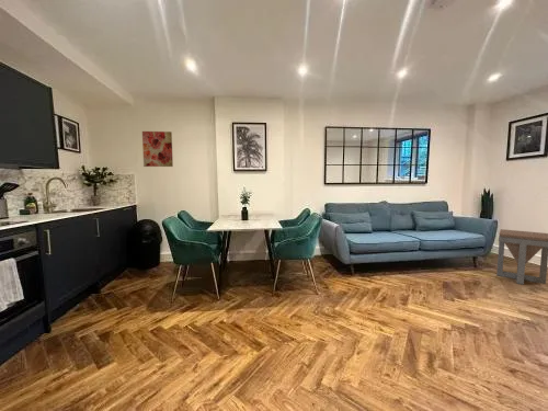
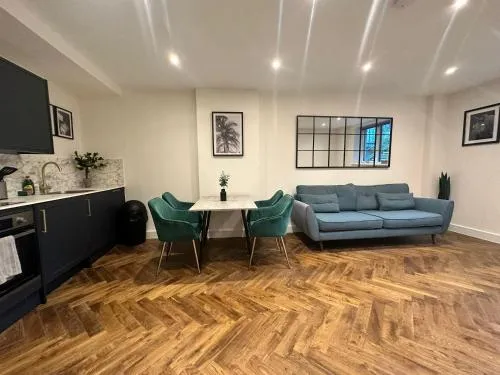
- side table (522, 255)
- wall art (157, 149)
